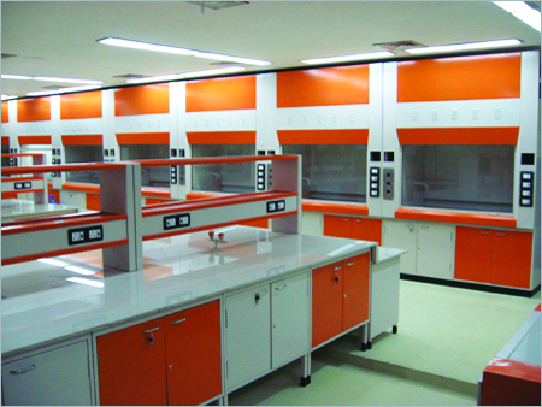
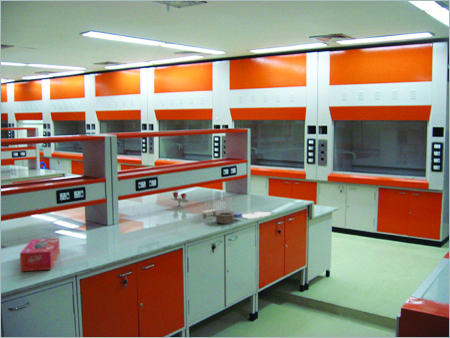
+ tissue box (41, 253)
+ garden set (232, 209)
